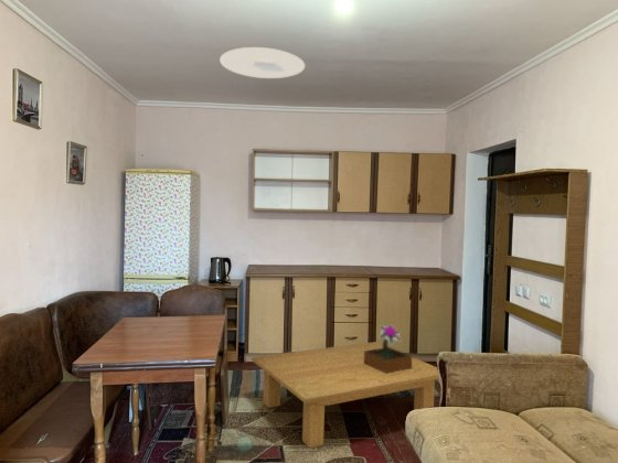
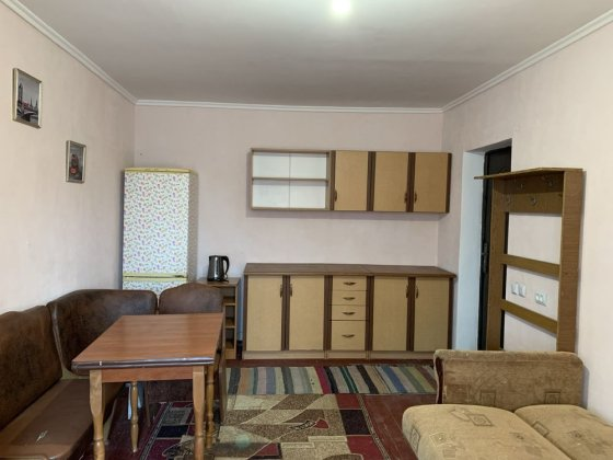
- ceiling light (263, 60)
- potted flower (387, 346)
- coffee table (347, 387)
